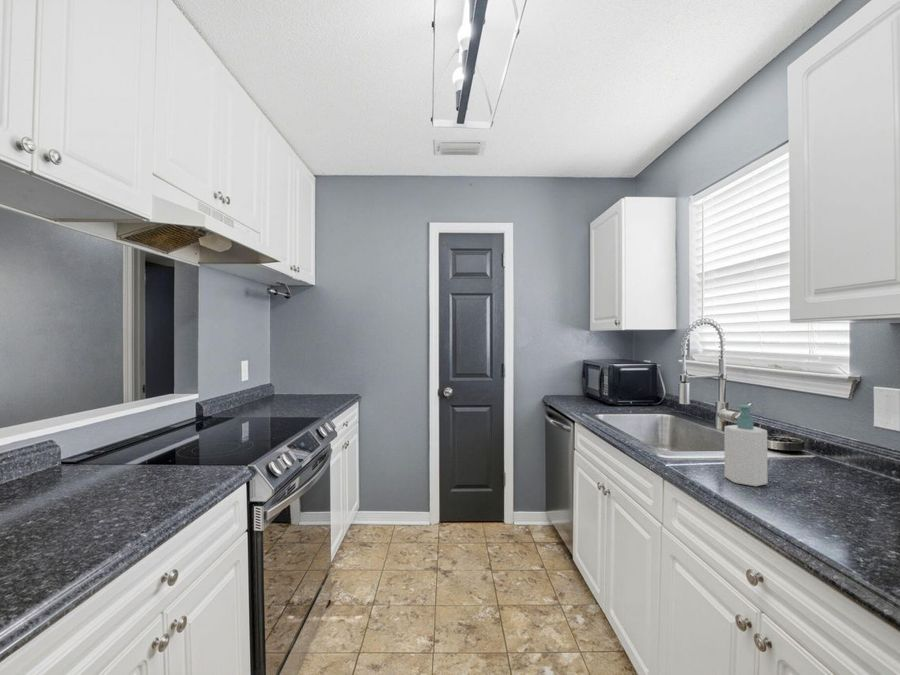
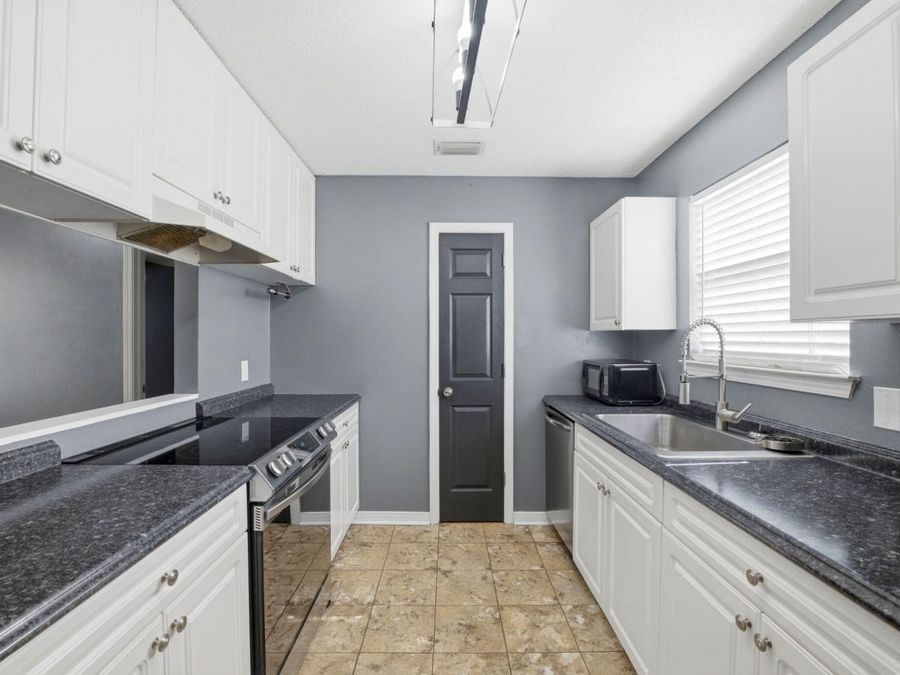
- soap bottle (745, 443)
